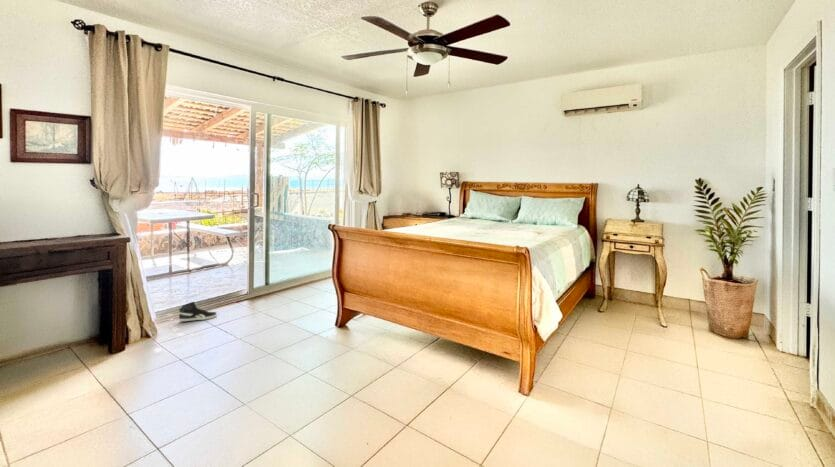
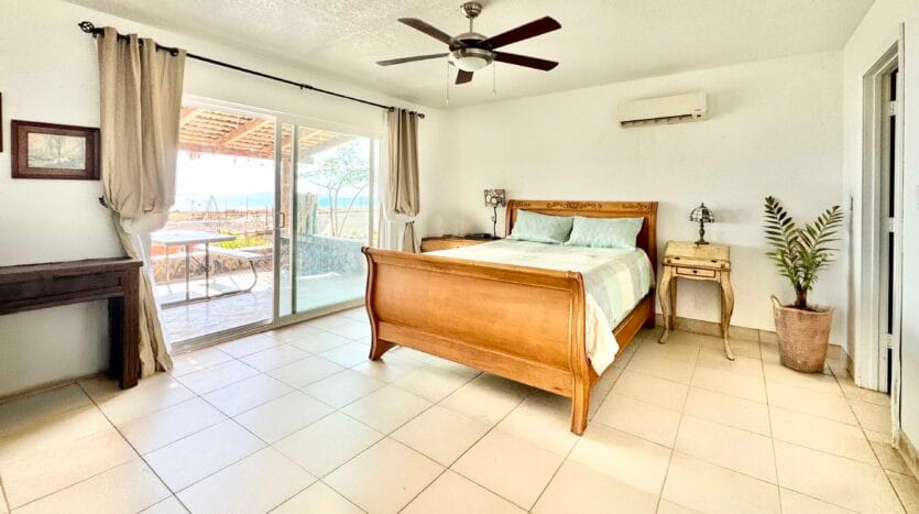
- sneaker (198, 310)
